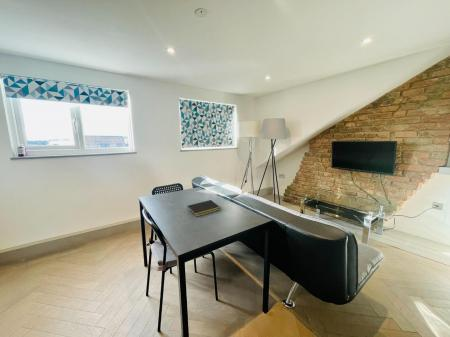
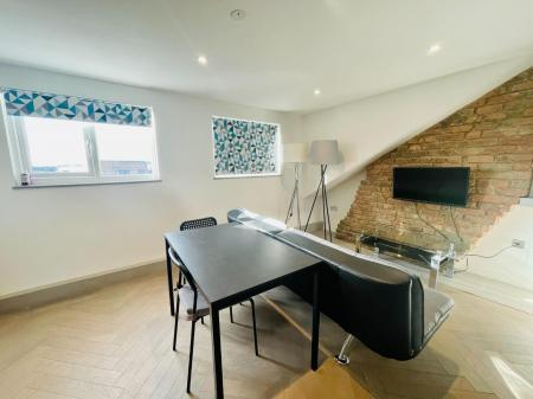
- notepad (204, 207)
